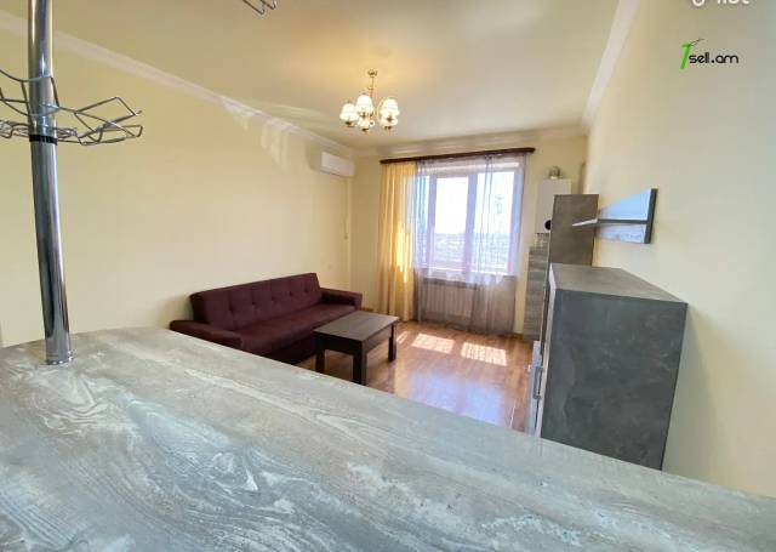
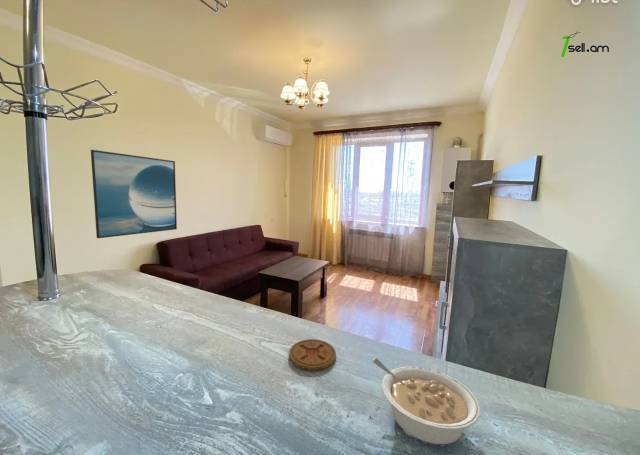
+ coaster (312, 353)
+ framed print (140, 195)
+ legume (423, 403)
